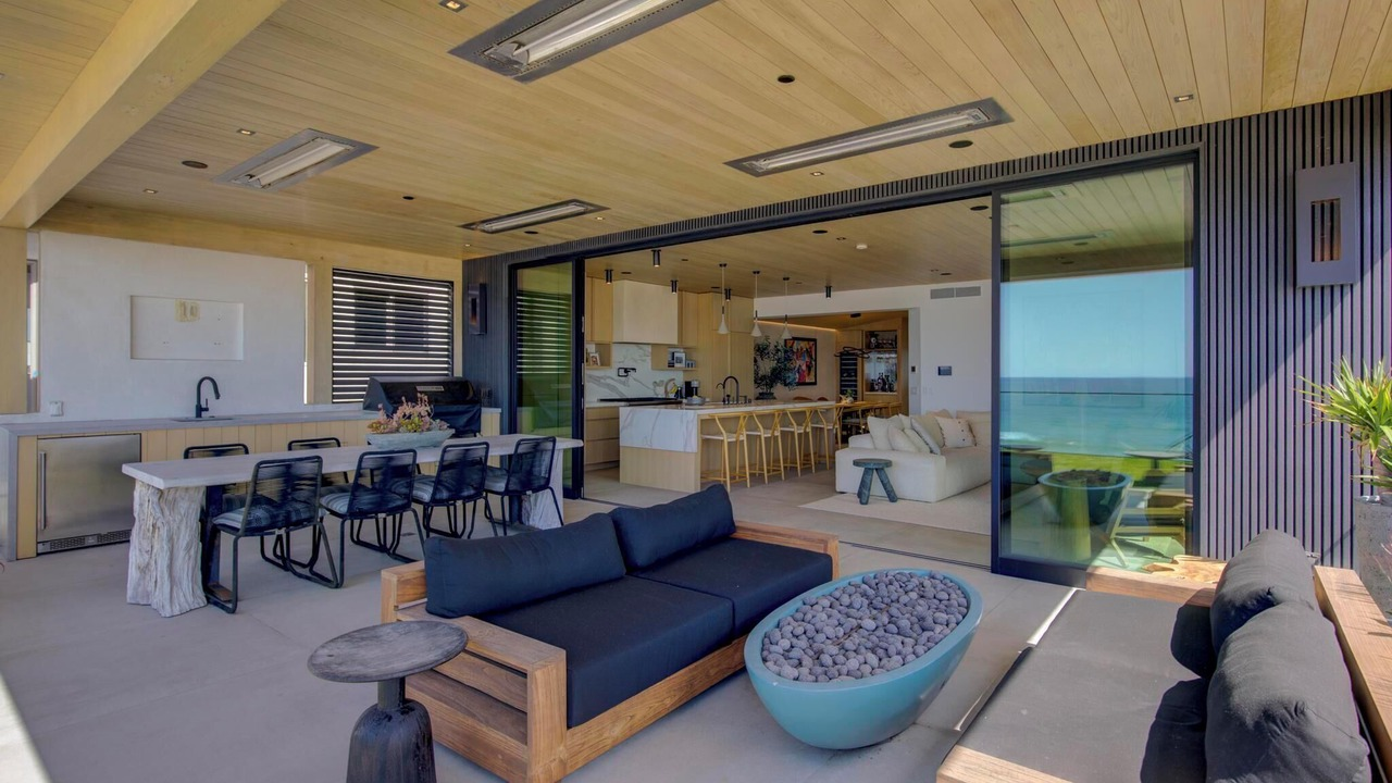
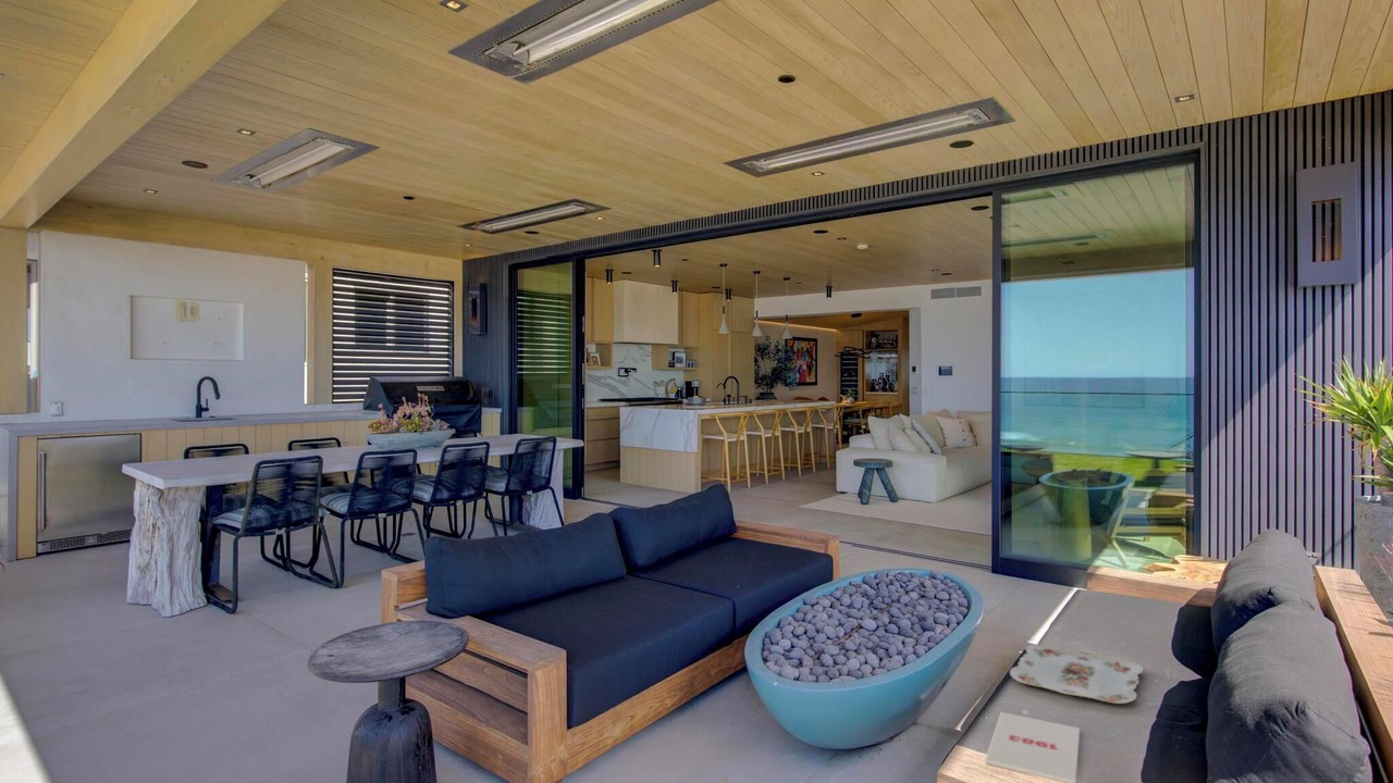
+ magazine (1034, 744)
+ serving tray (1076, 672)
